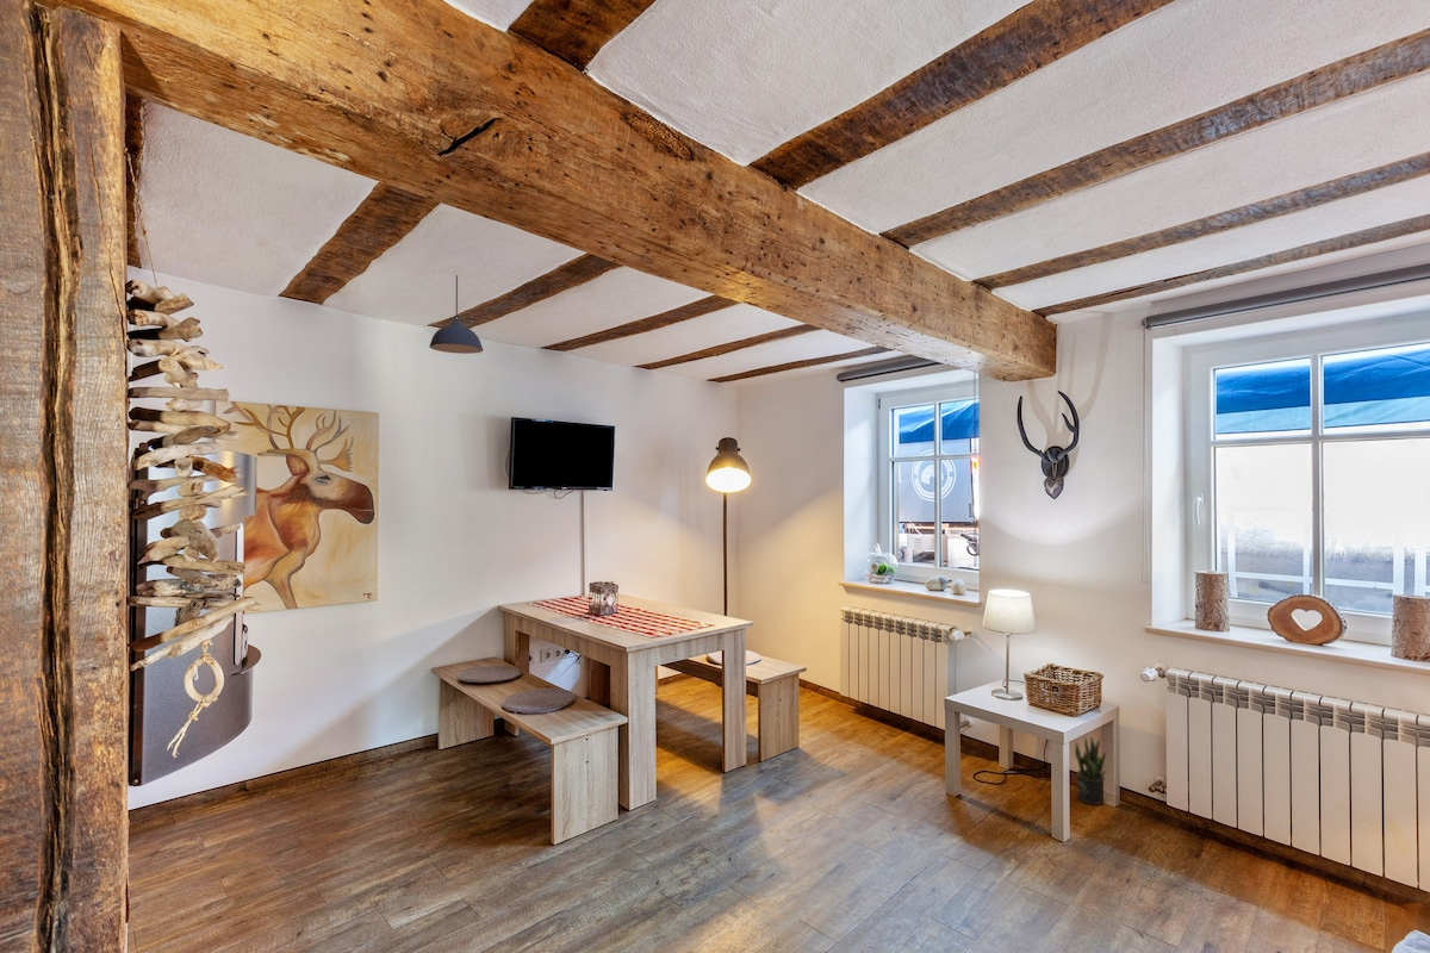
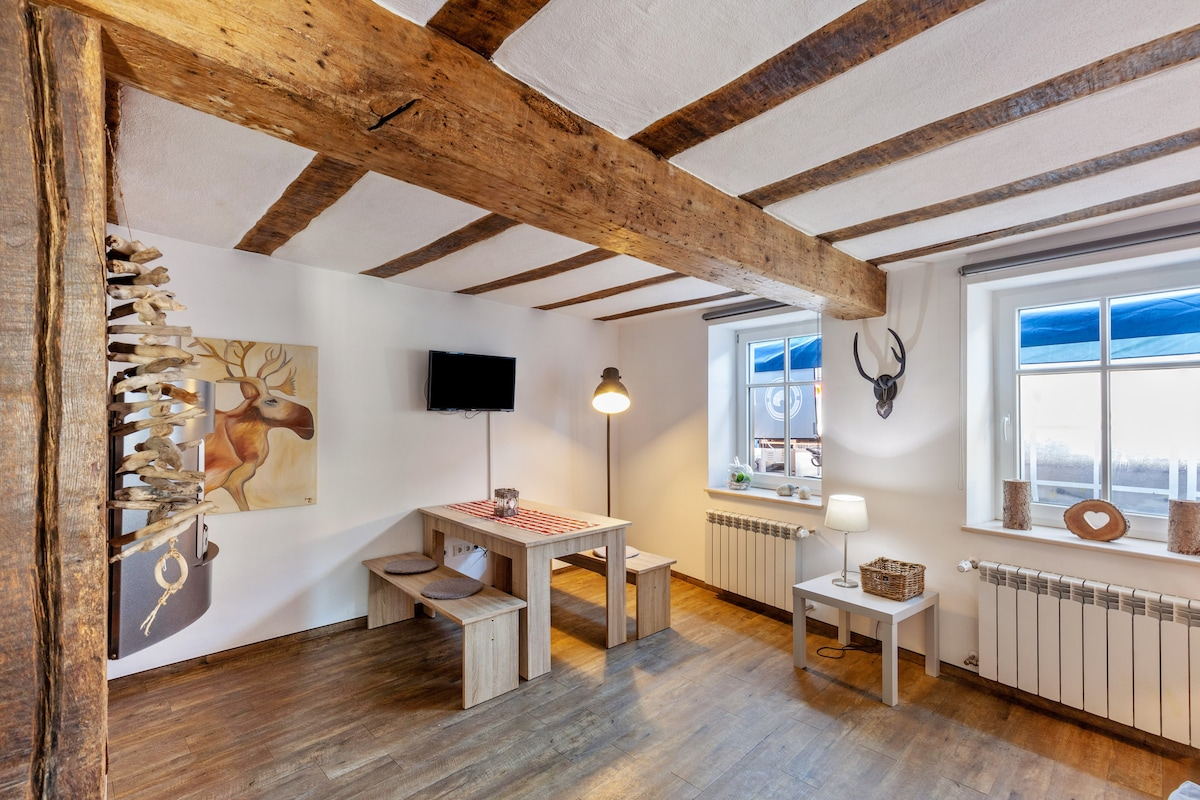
- potted plant (1089, 768)
- pendant light (456, 312)
